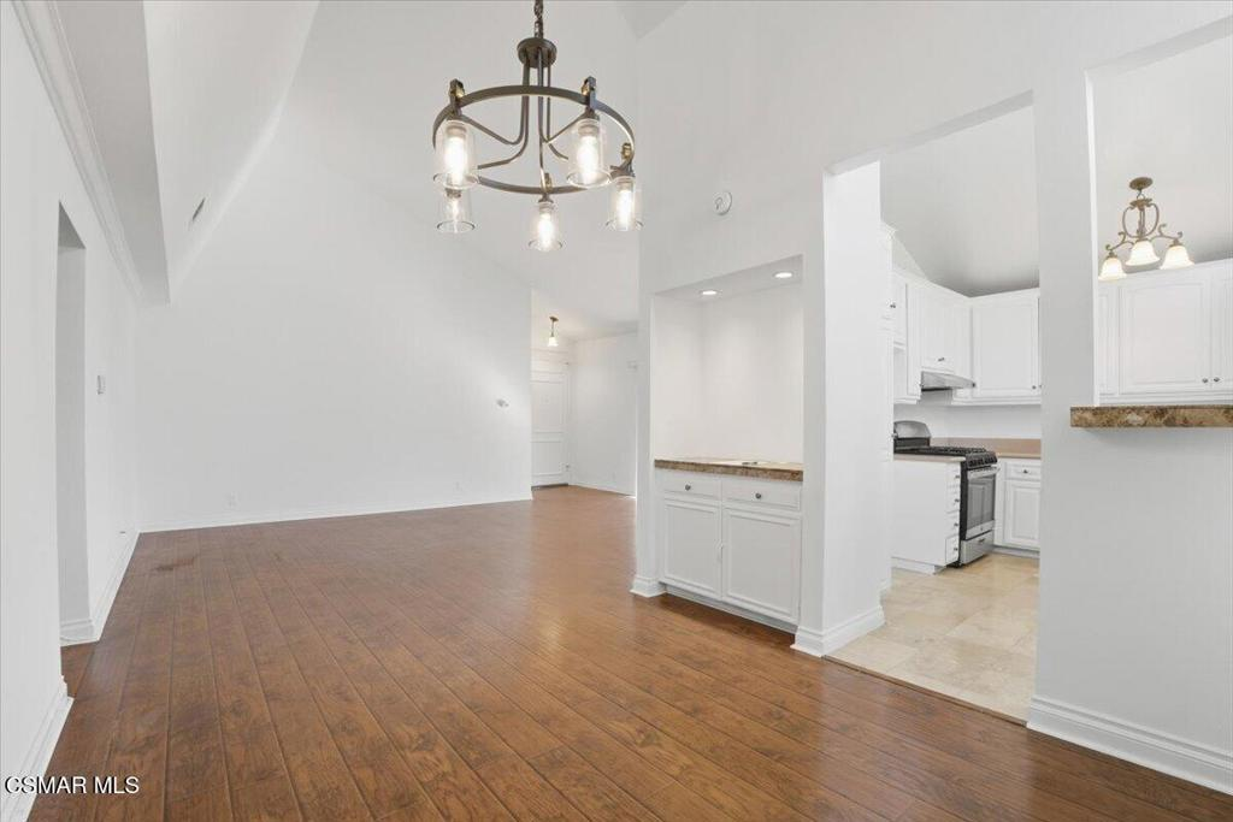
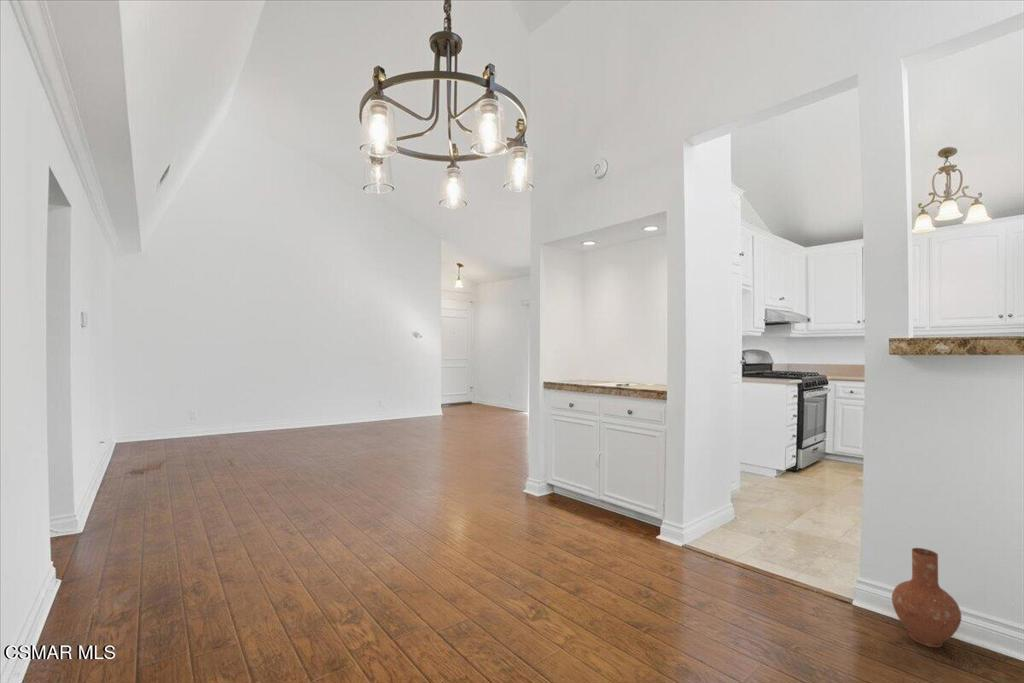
+ vase (925, 595)
